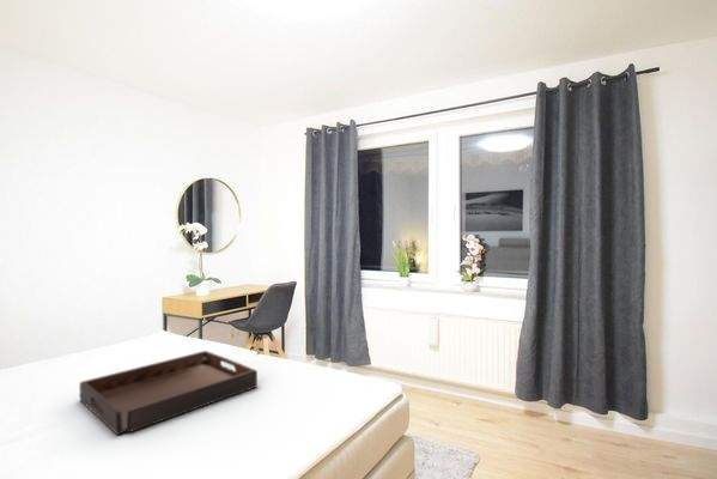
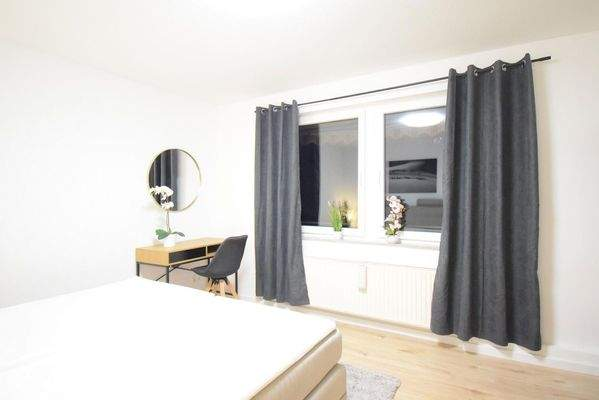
- serving tray (171, 383)
